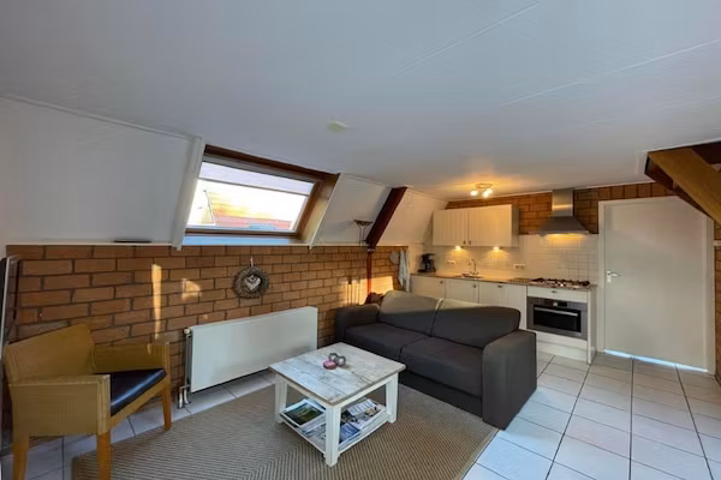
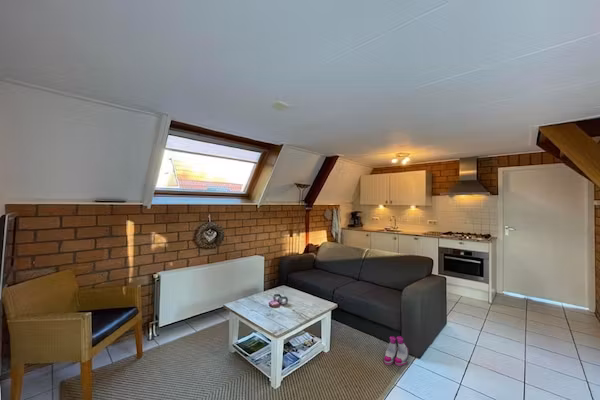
+ boots (395, 348)
